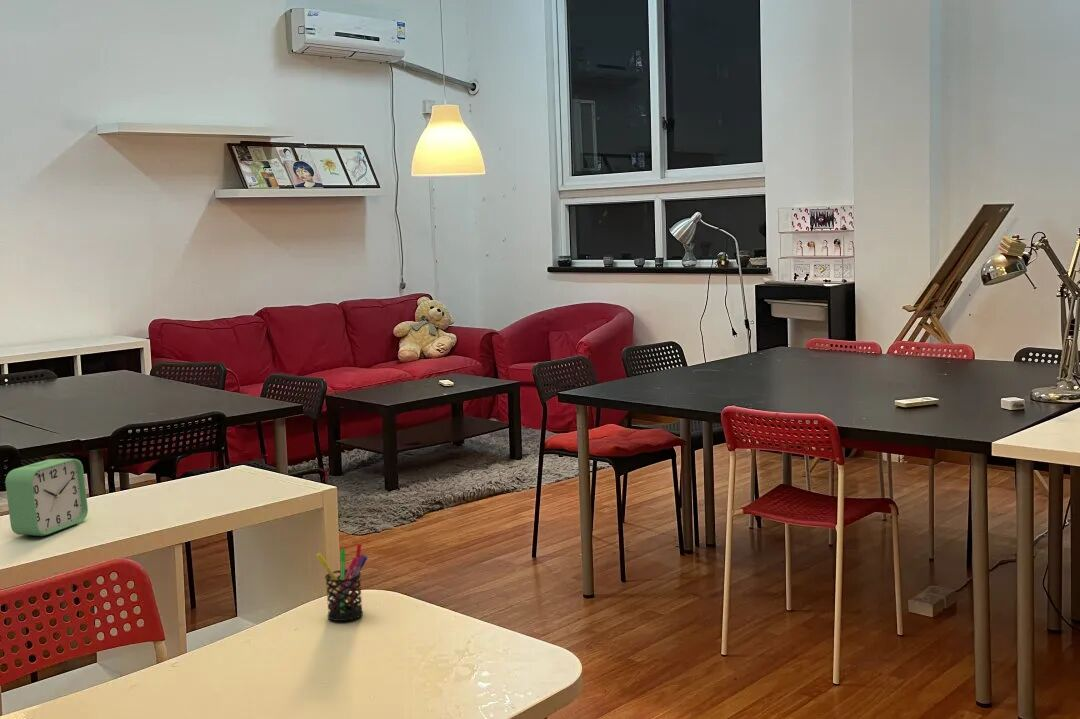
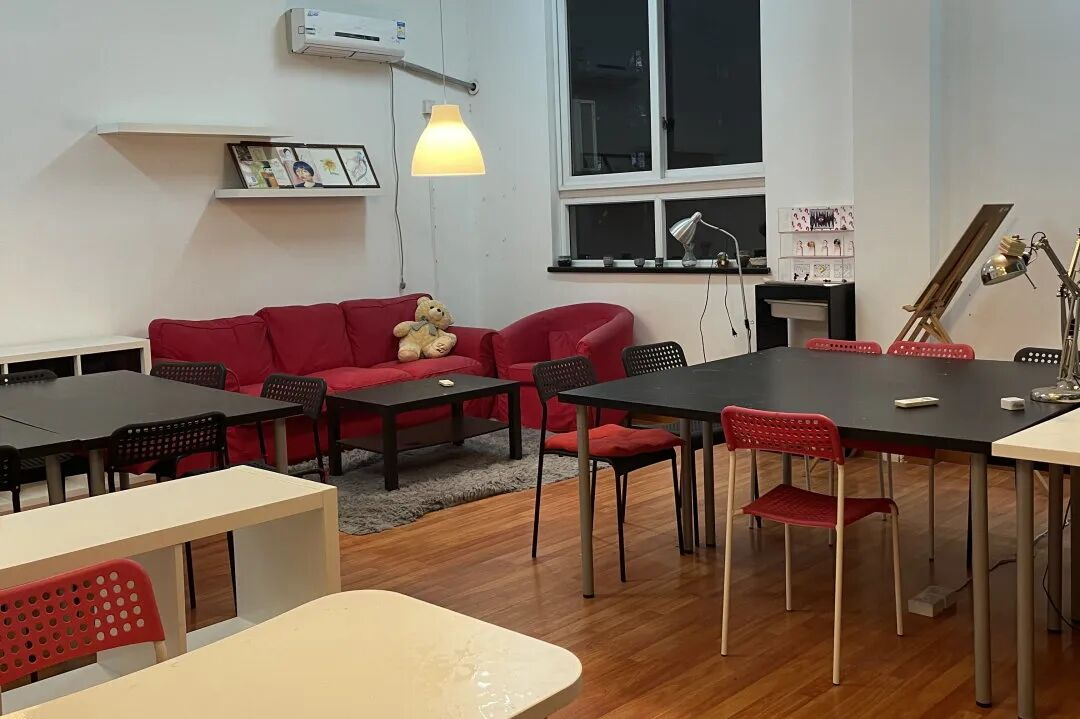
- pen holder (345, 578)
- alarm clock (47, 495)
